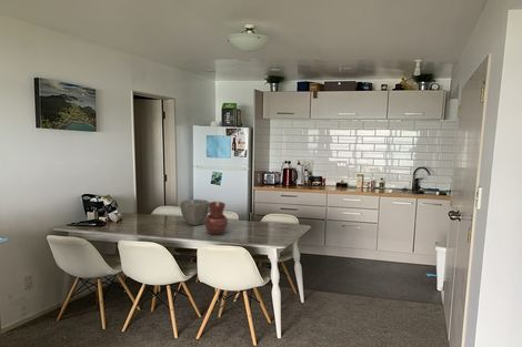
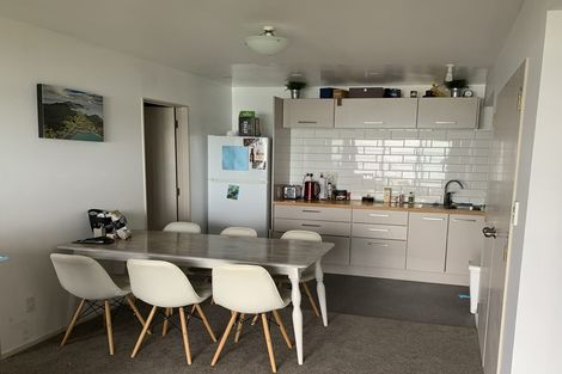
- vase (215, 217)
- bowl (194, 213)
